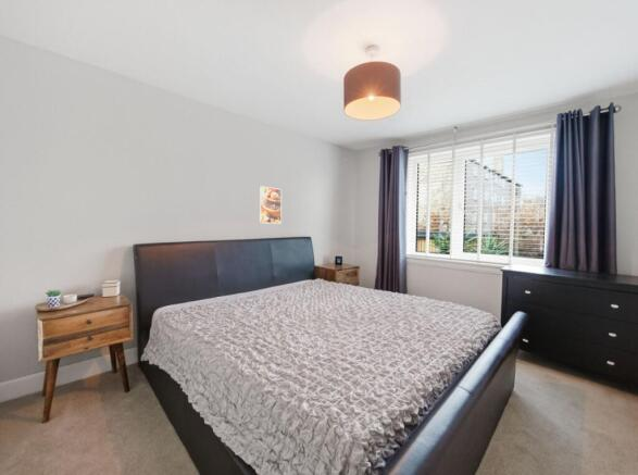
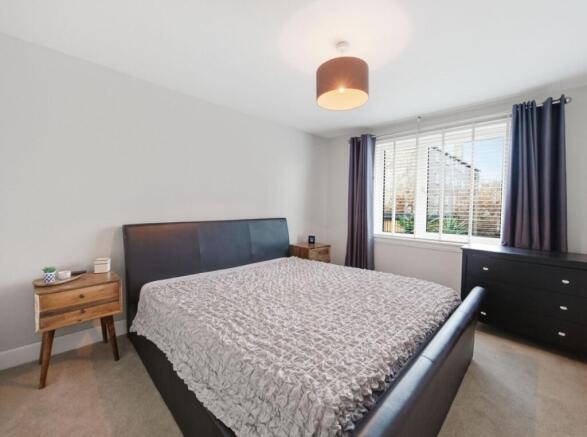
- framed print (271, 205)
